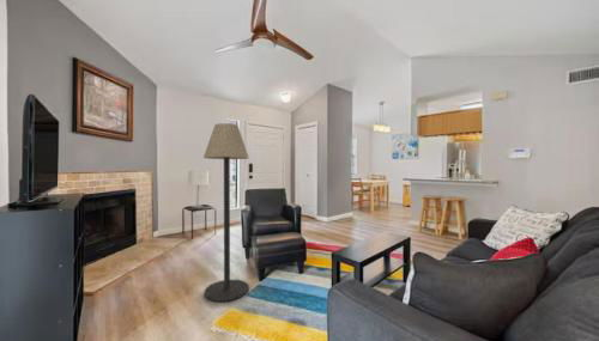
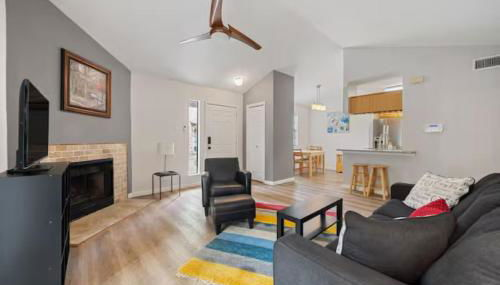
- floor lamp (226, 207)
